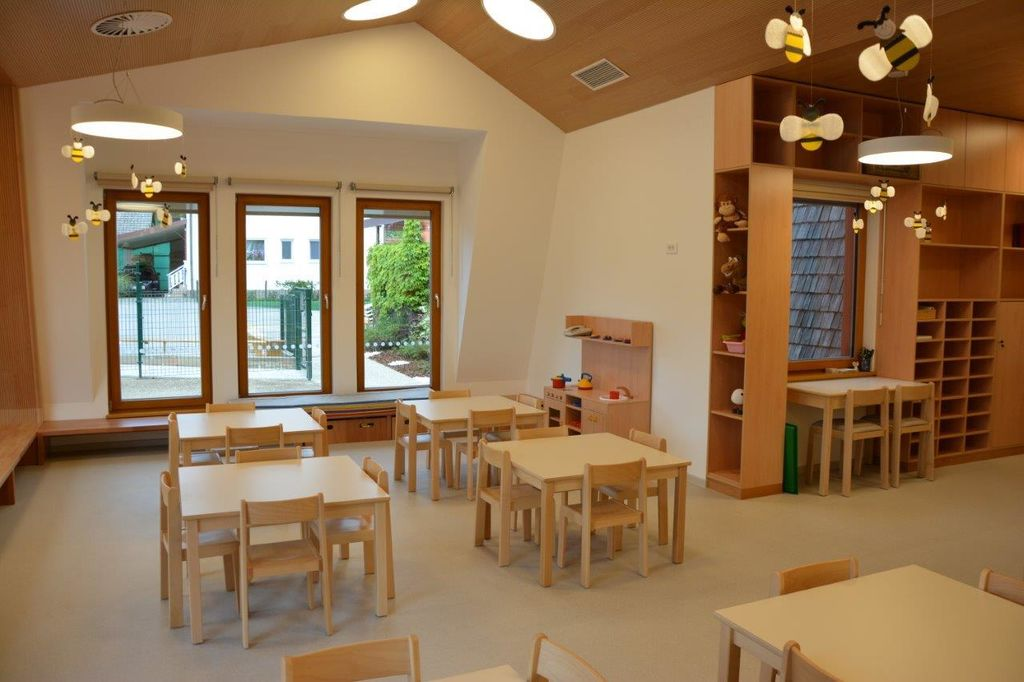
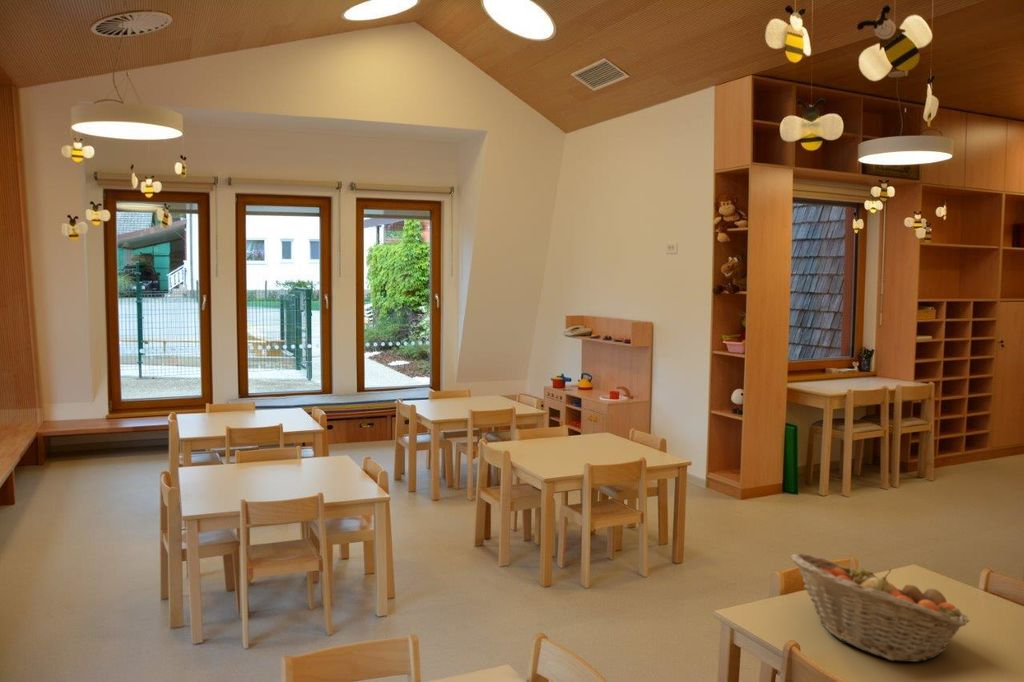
+ fruit basket (873, 599)
